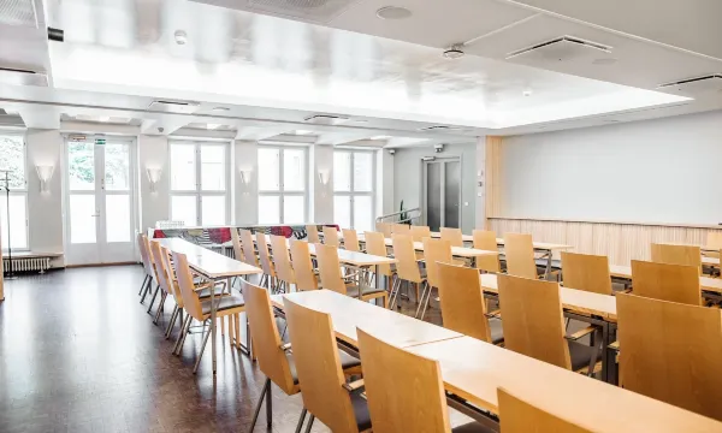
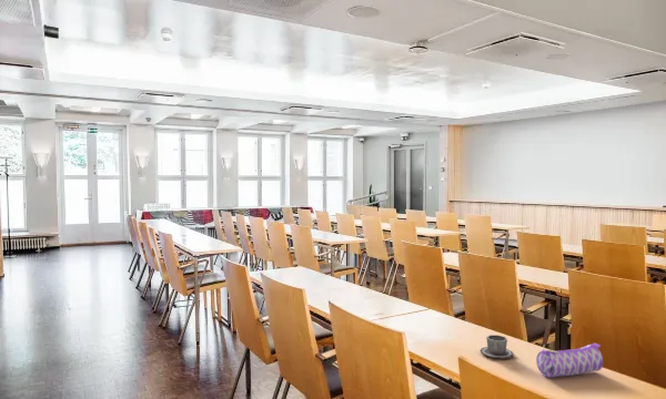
+ pencil case (568, 359)
+ cup (496, 346)
